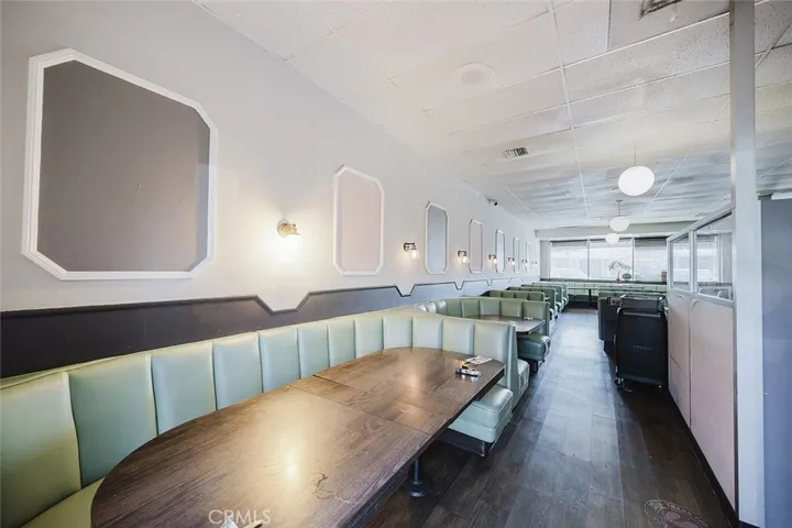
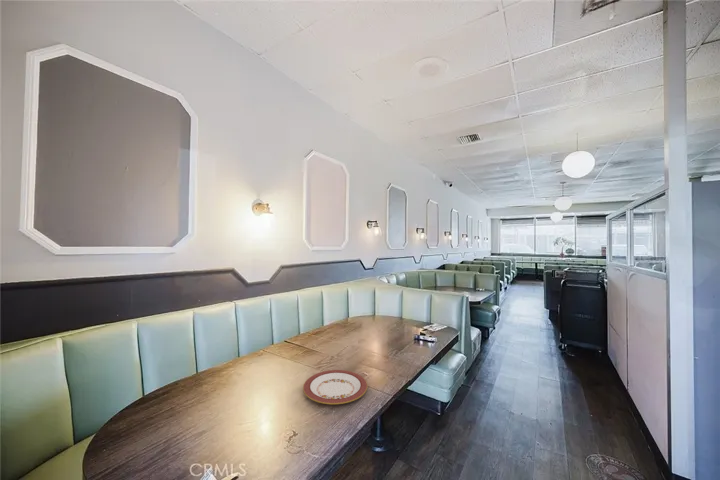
+ plate (335, 387)
